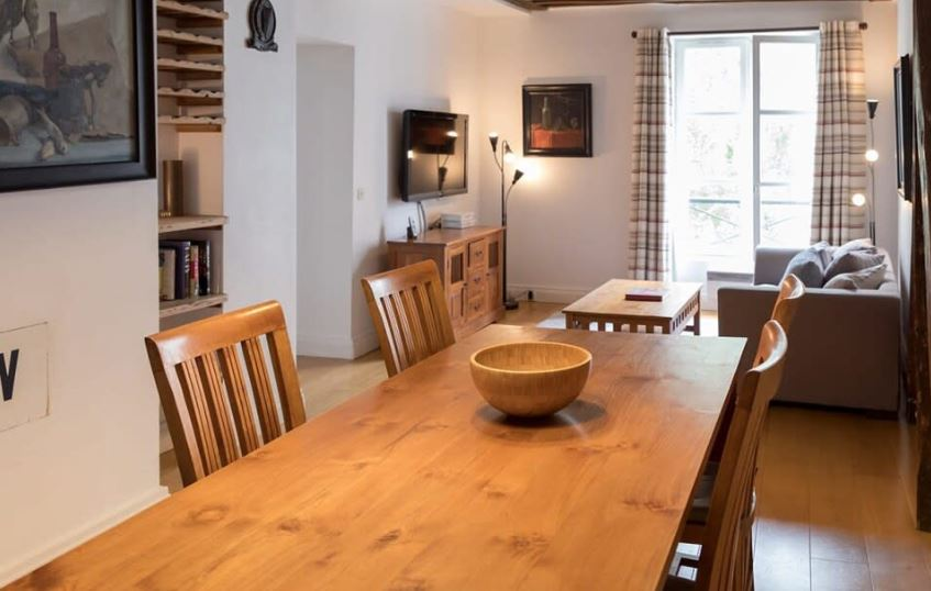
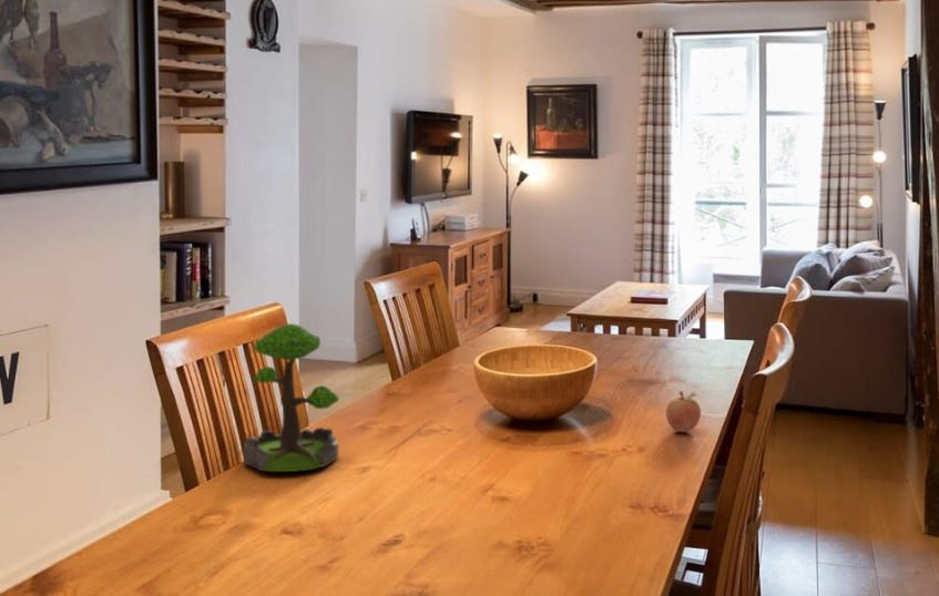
+ plant (292, 392)
+ fruit (683, 411)
